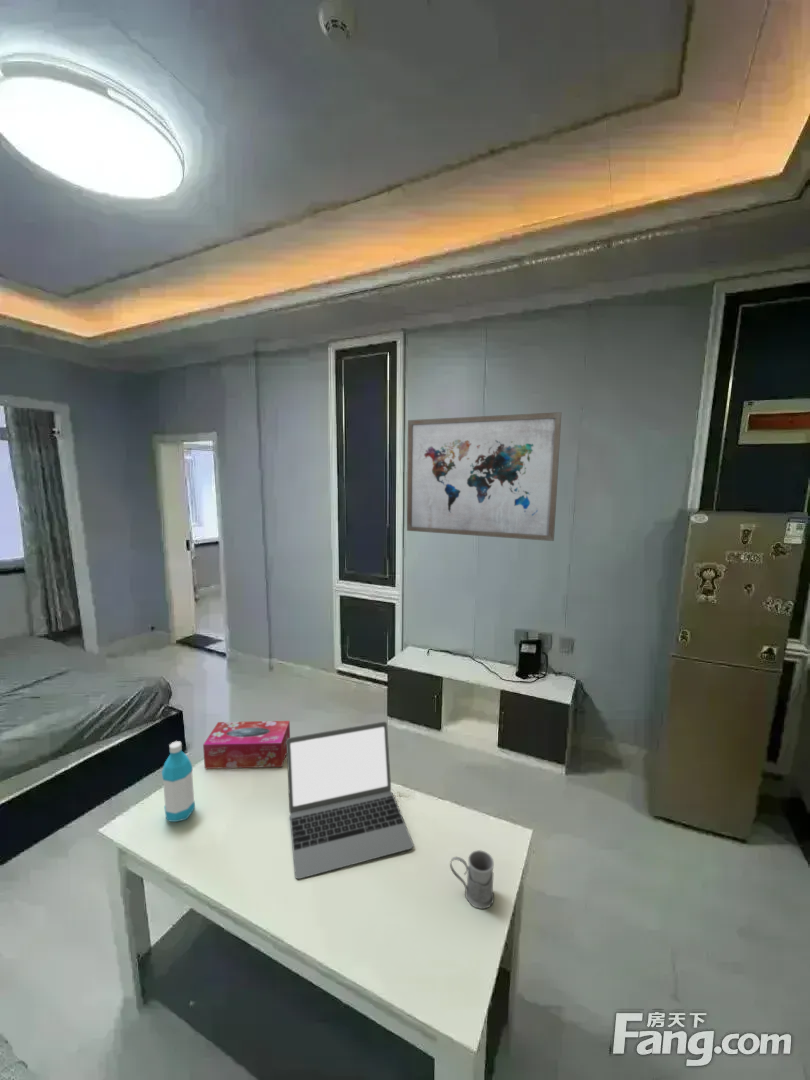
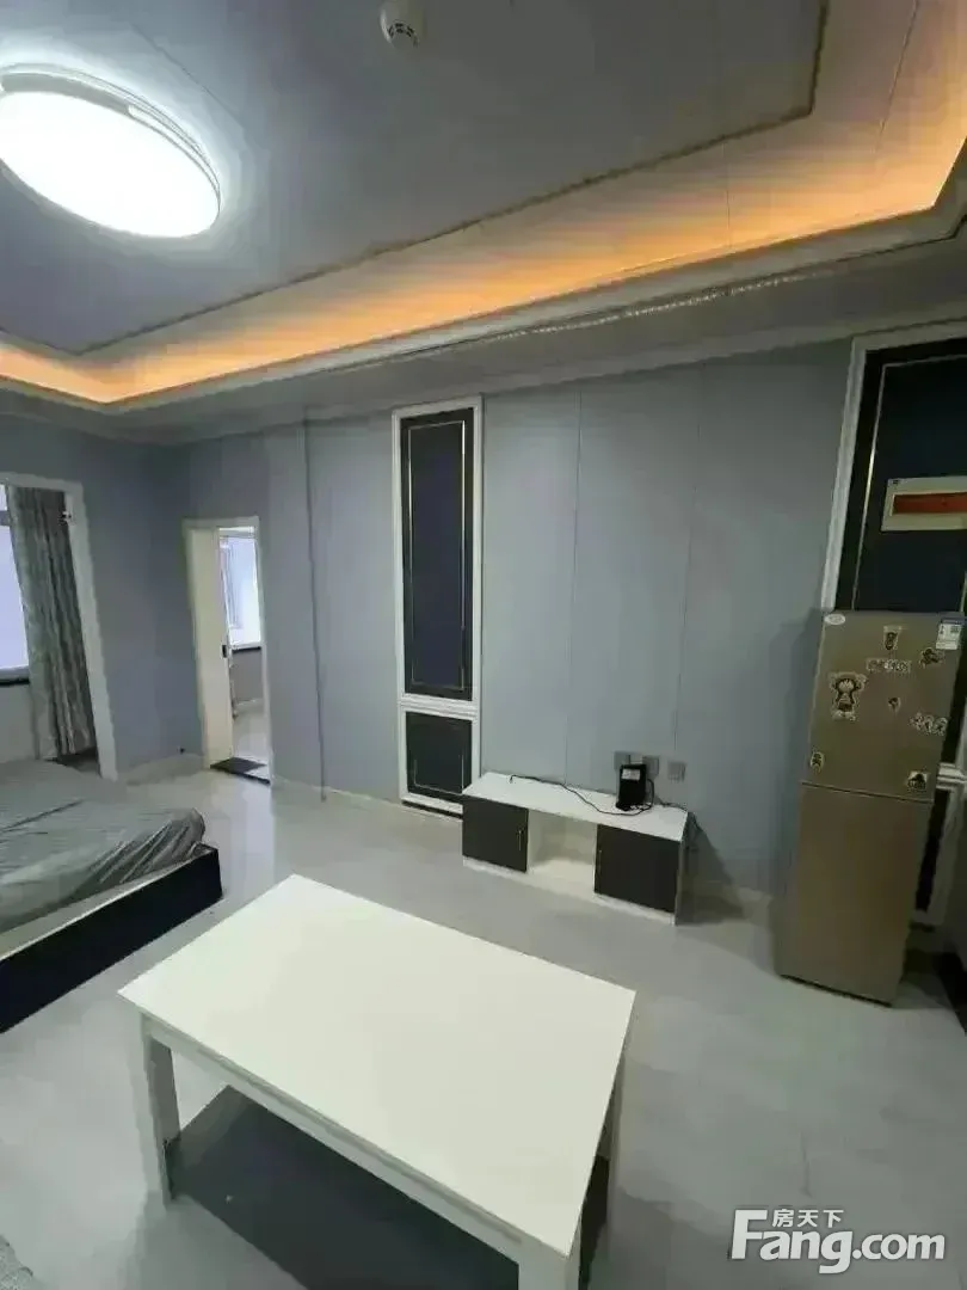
- water bottle (177, 779)
- wall art (476, 477)
- tissue box (248, 743)
- laptop (347, 790)
- mug (472, 875)
